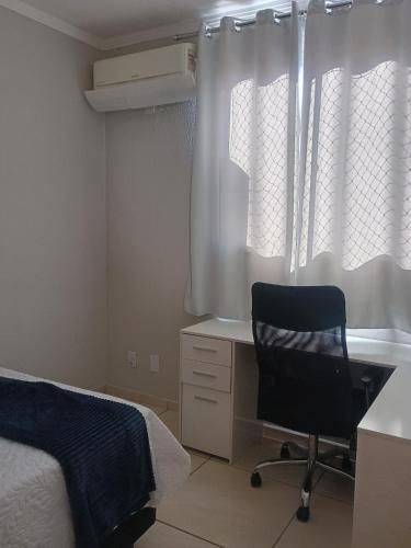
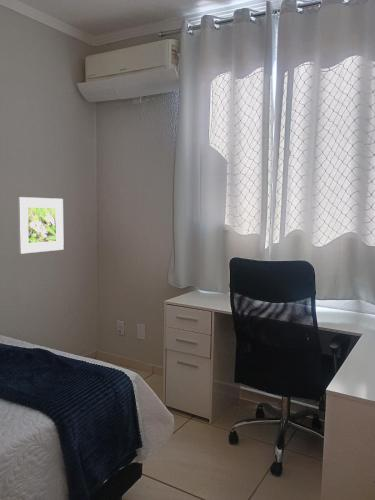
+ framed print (41, 224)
